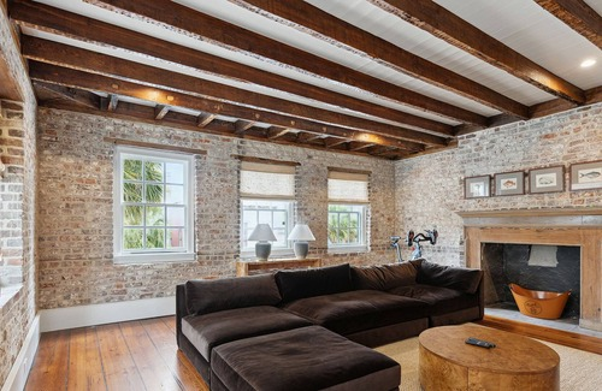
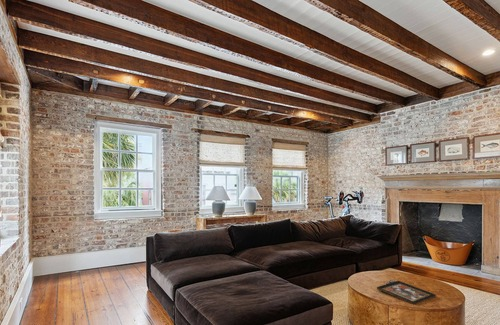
+ decorative tray (405, 291)
